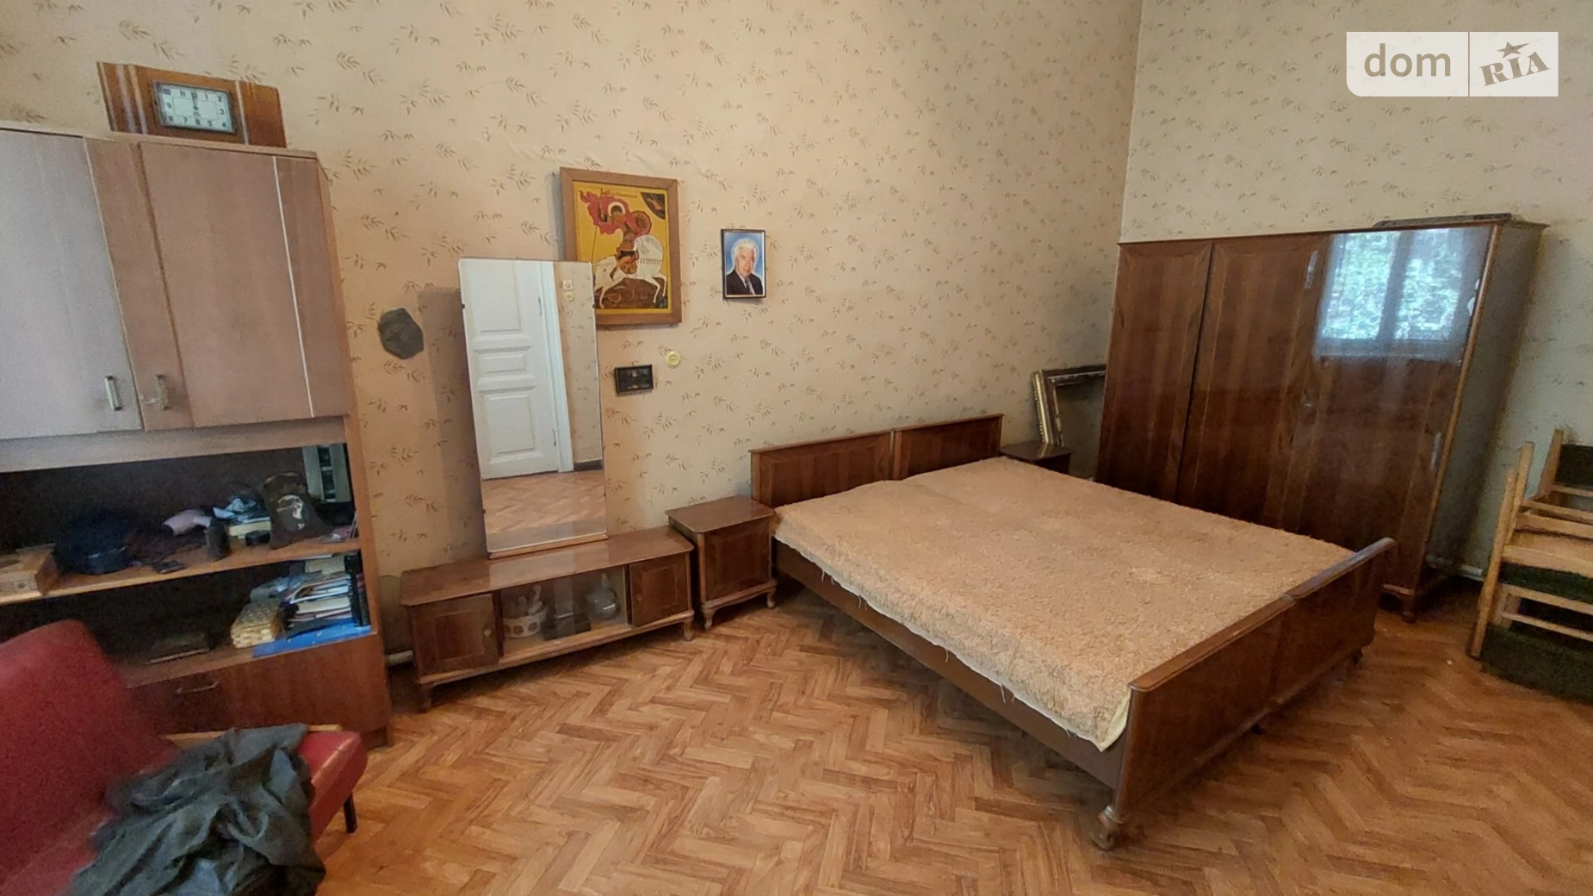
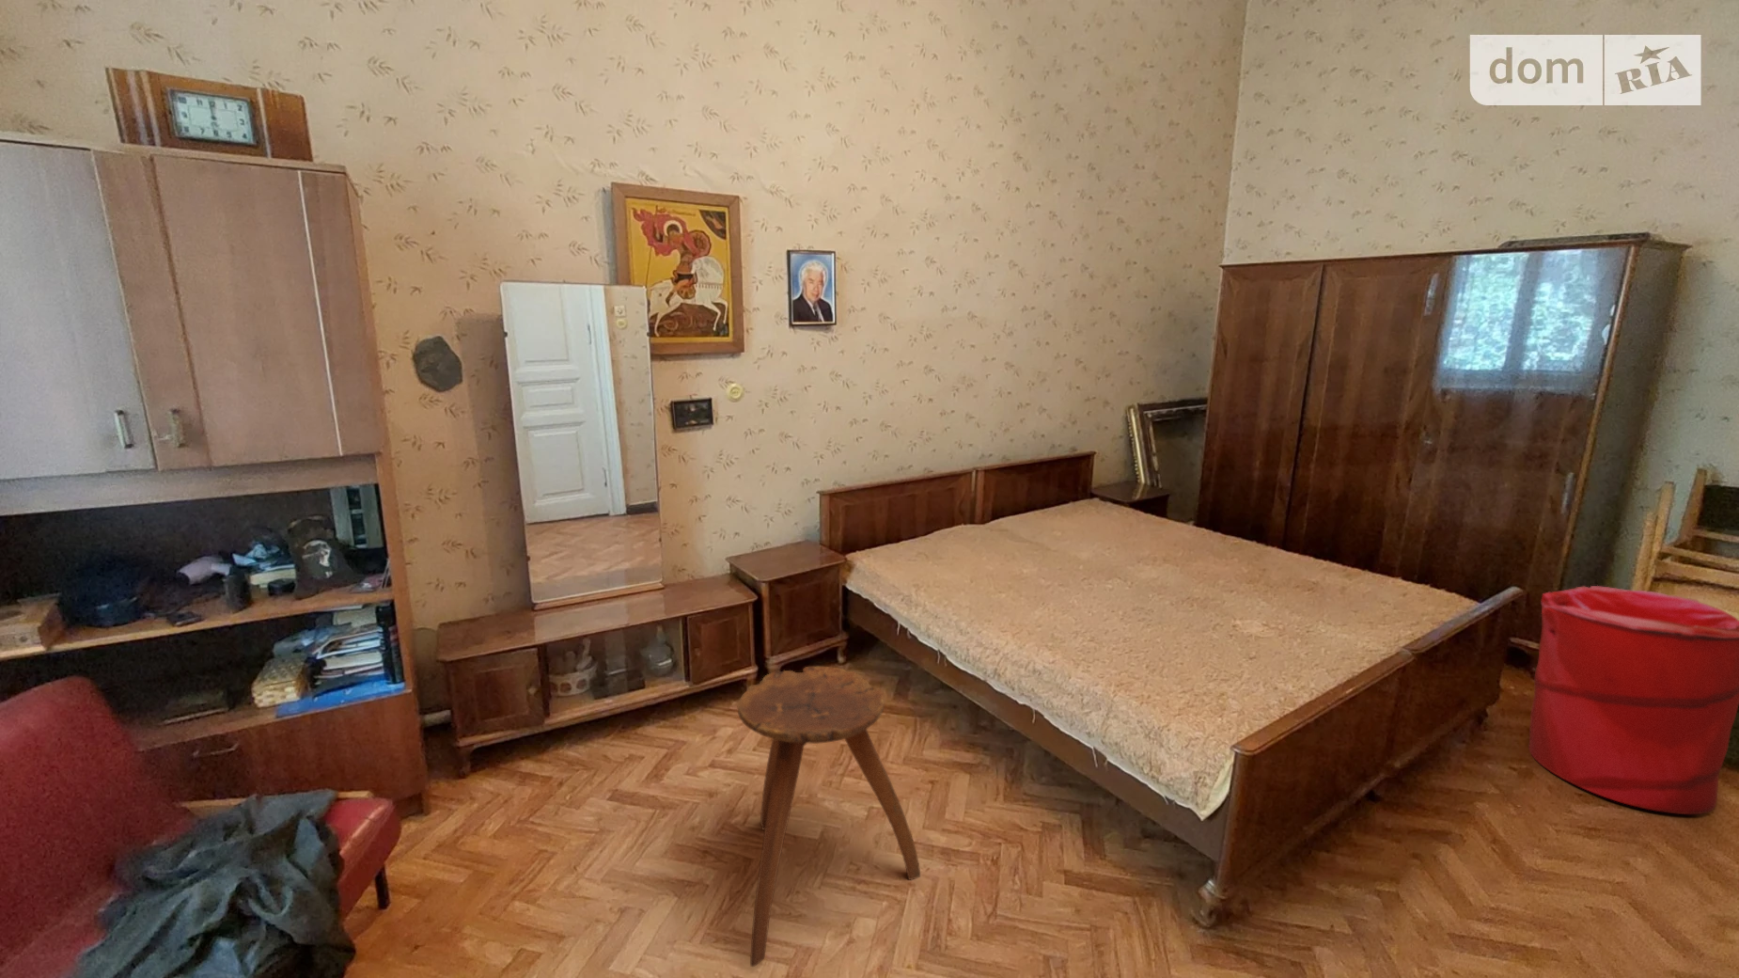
+ laundry hamper (1626, 688)
+ stool (794, 791)
